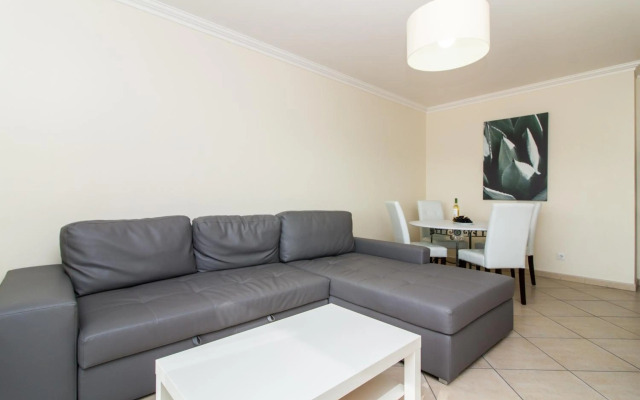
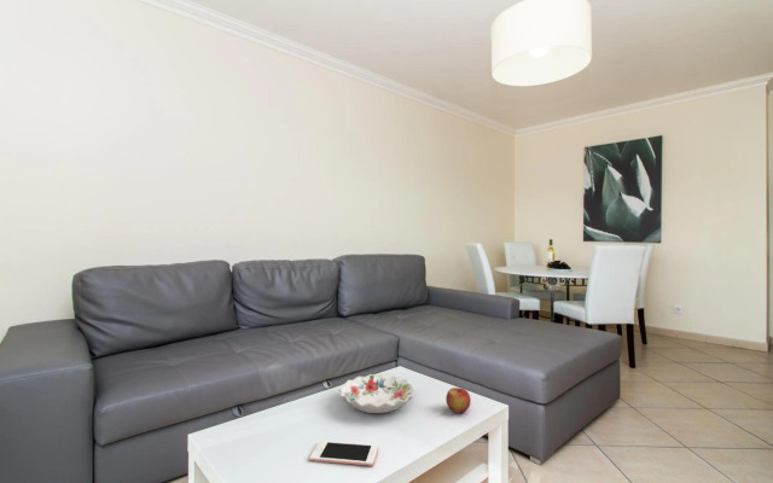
+ decorative bowl (377, 395)
+ apple (458, 400)
+ cell phone (344, 453)
